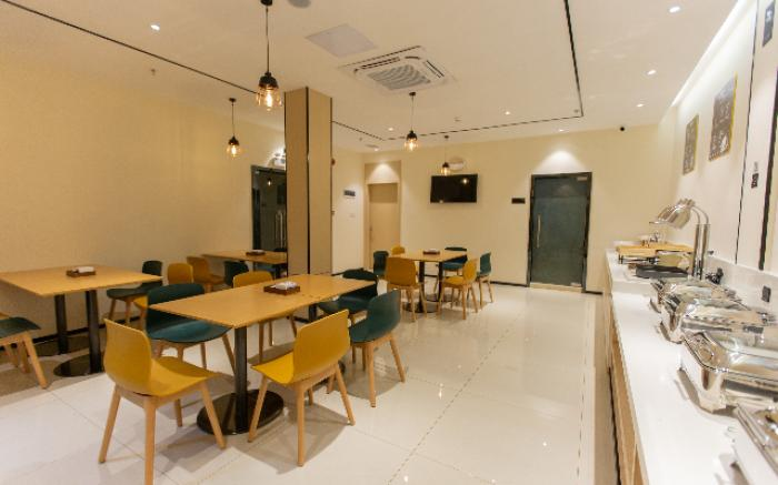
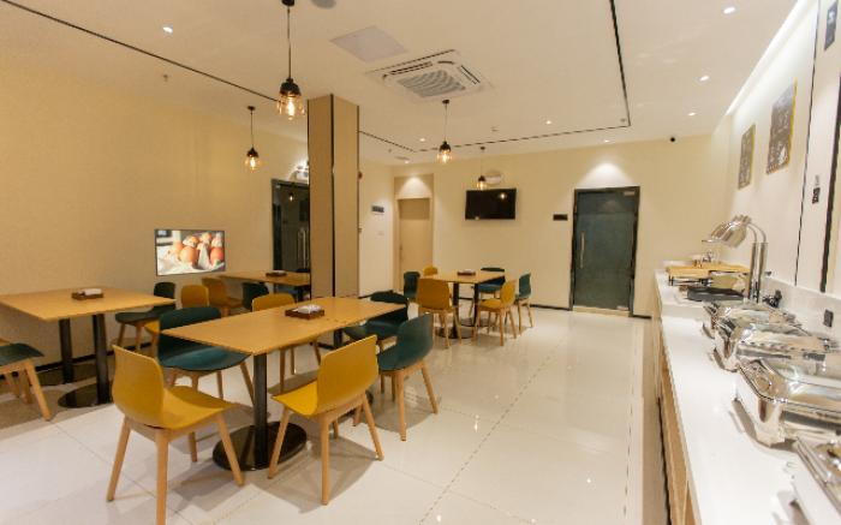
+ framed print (192, 251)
